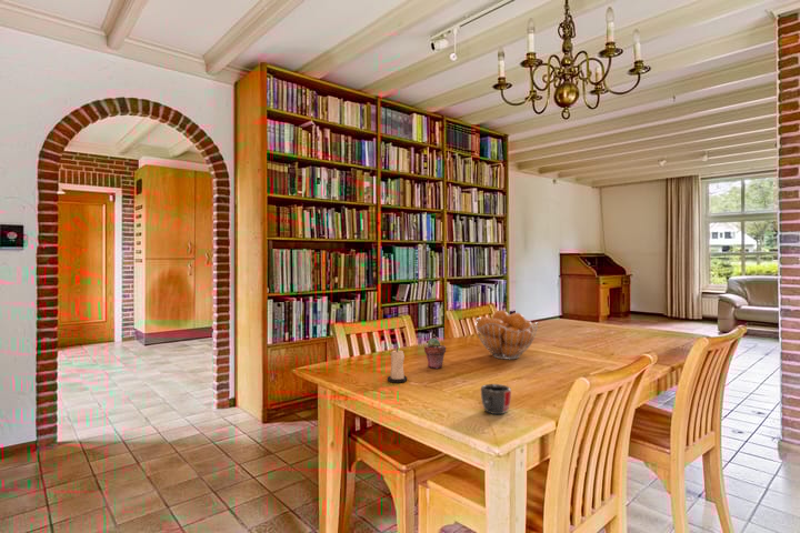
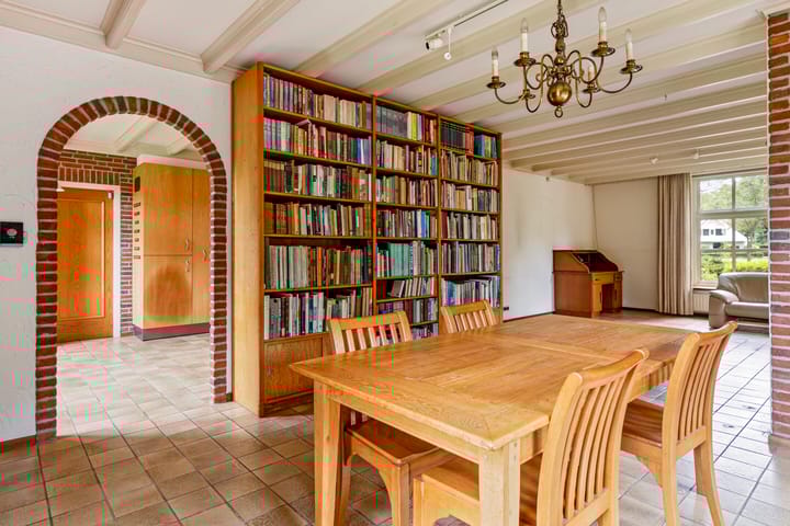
- potted succulent (434, 352)
- fruit basket (506, 333)
- candle (397, 363)
- mug (493, 400)
